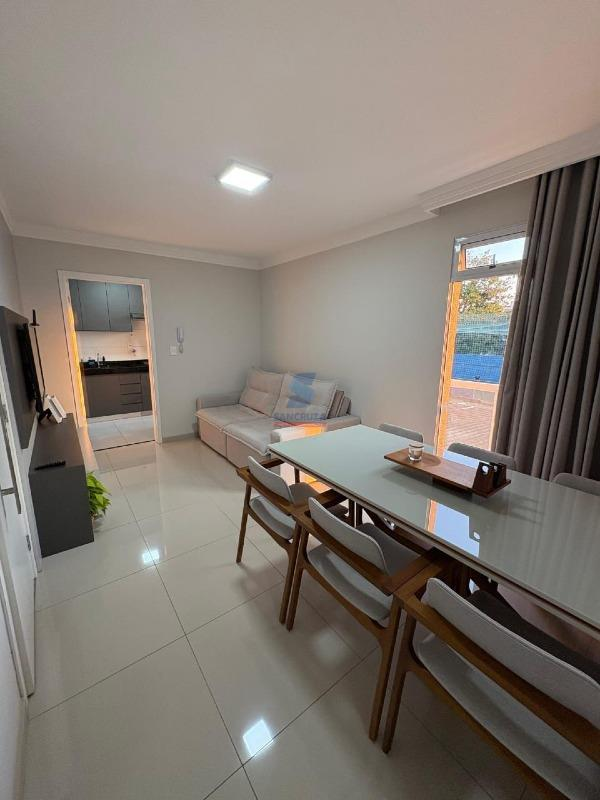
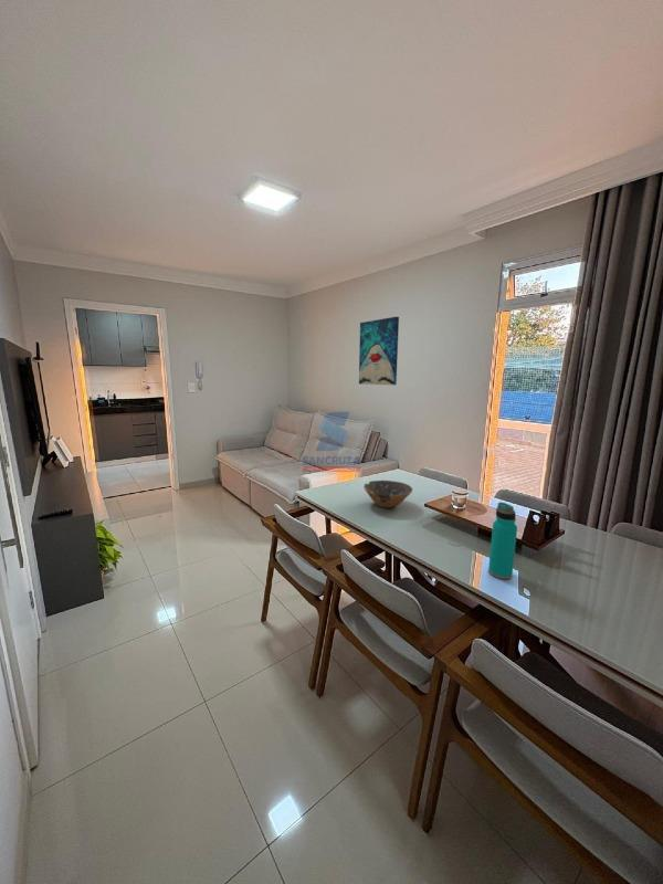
+ water bottle (503, 539)
+ bowl (387, 495)
+ wall art (377, 352)
